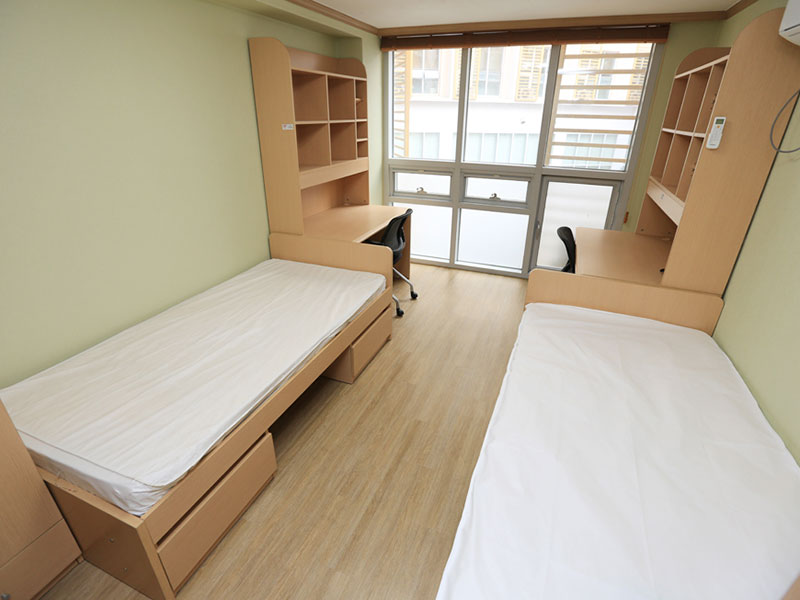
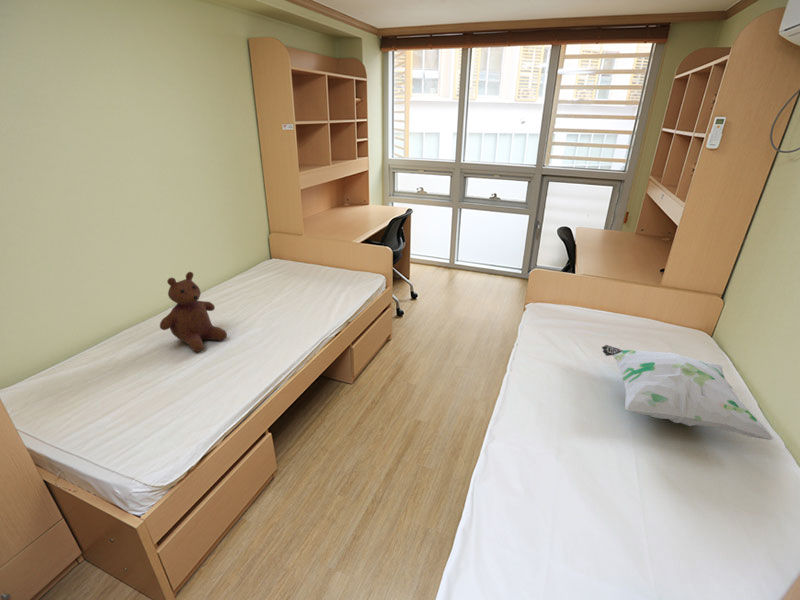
+ teddy bear (193, 309)
+ decorative pillow (673, 384)
